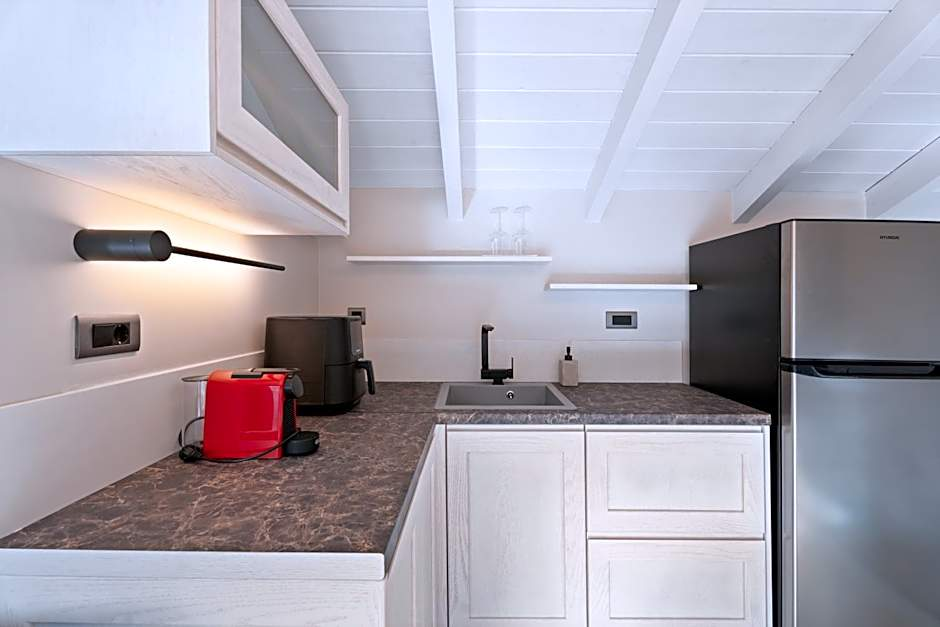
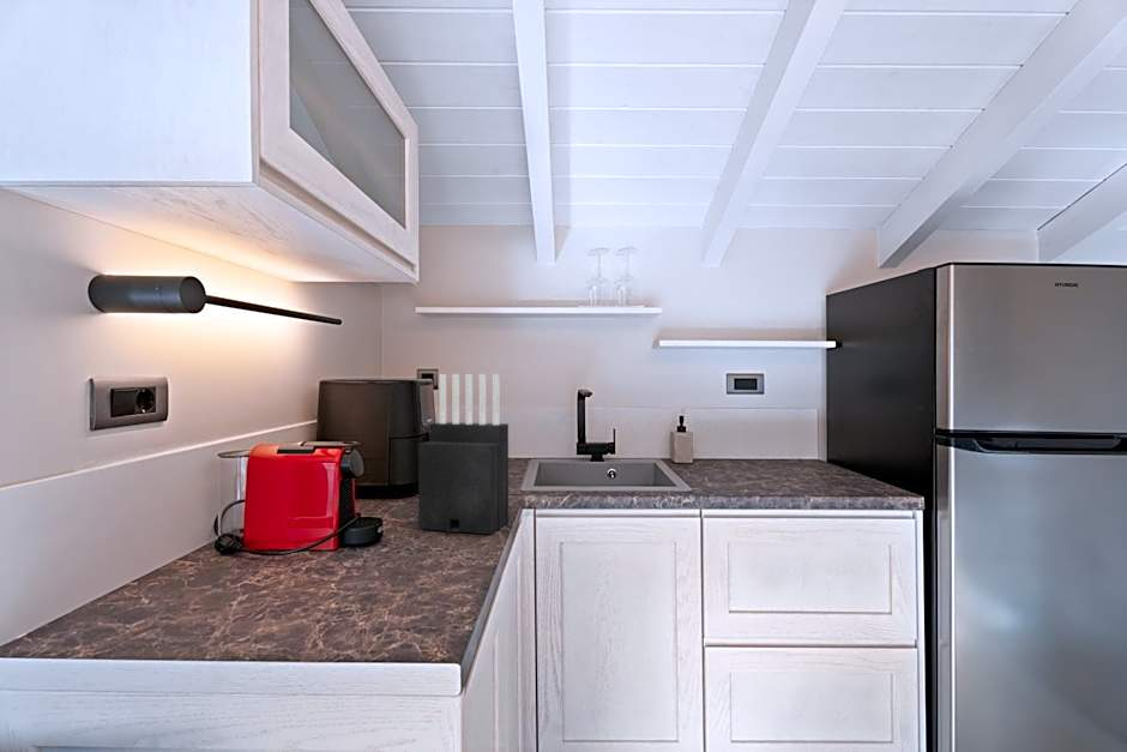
+ knife block (462, 450)
